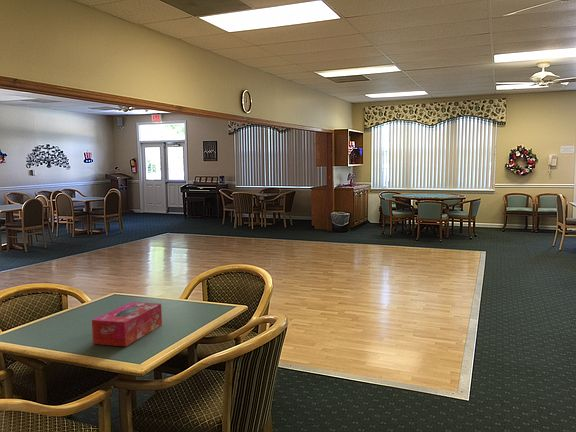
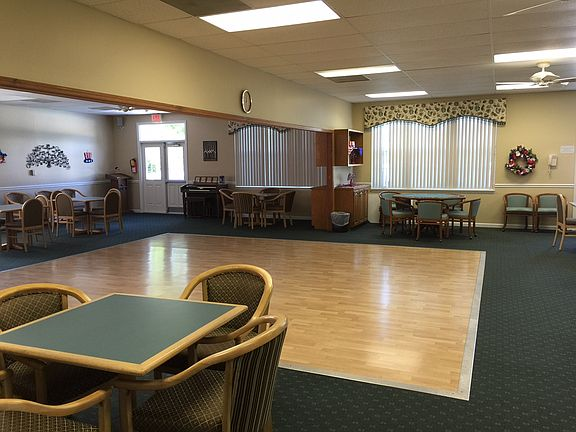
- tissue box (128, 322)
